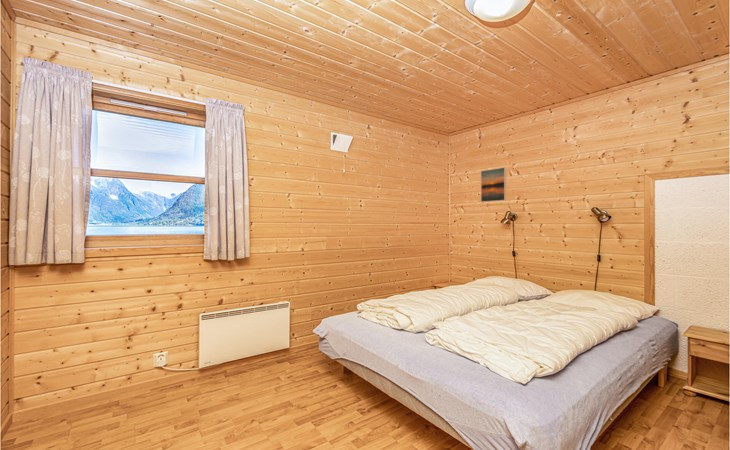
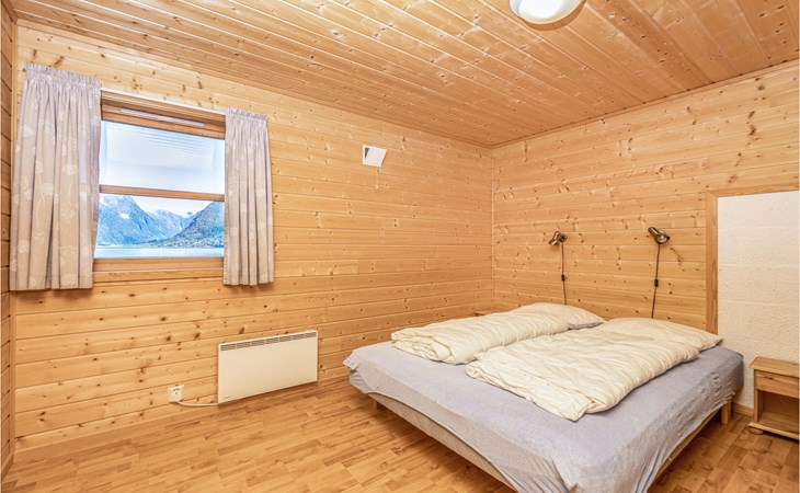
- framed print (493, 185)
